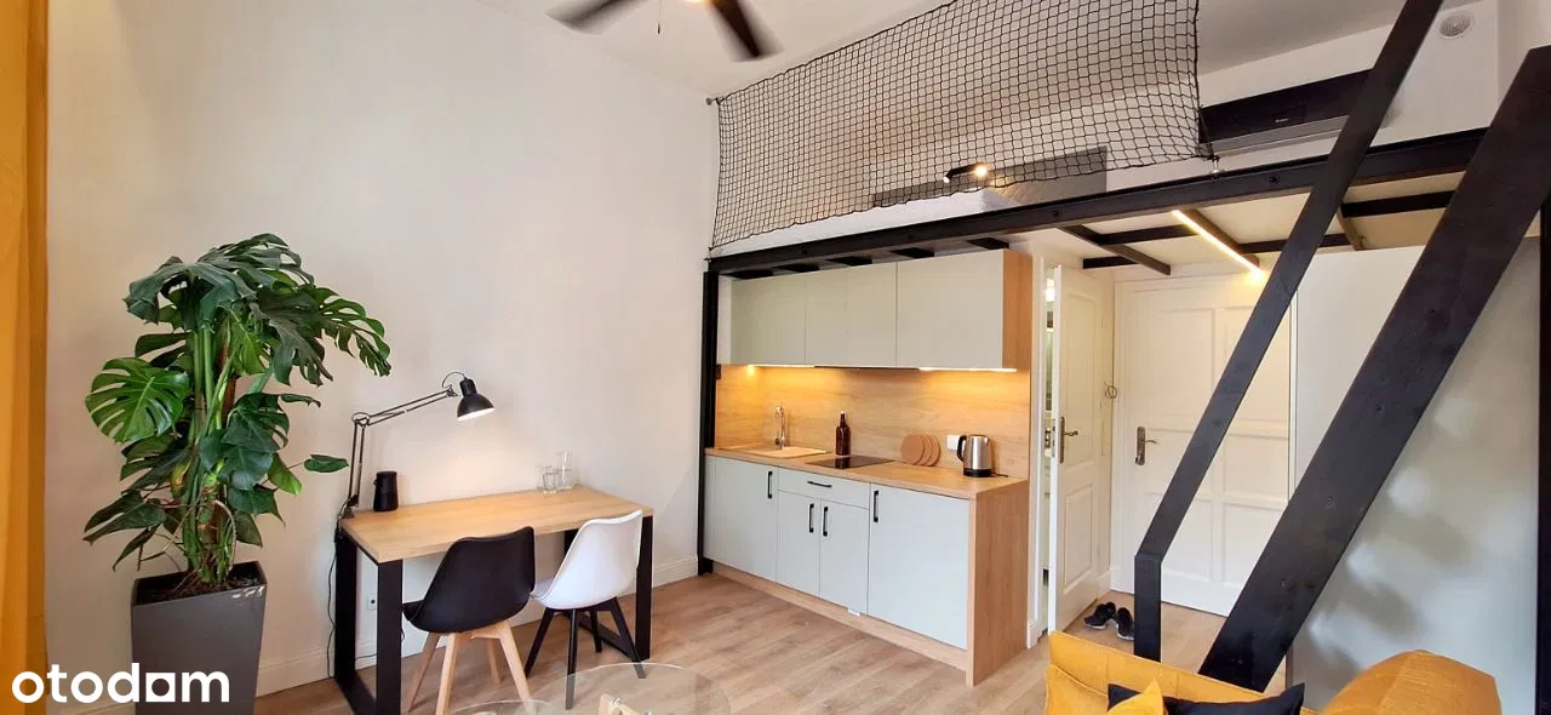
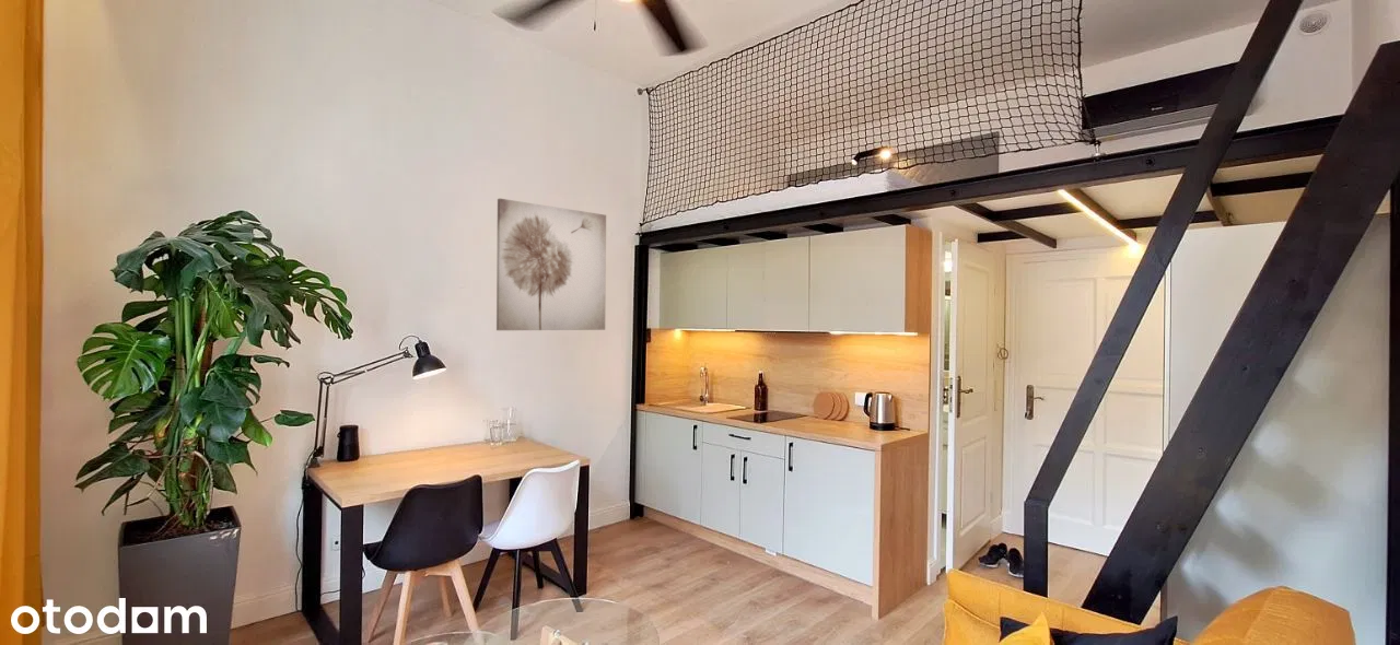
+ wall art (555, 268)
